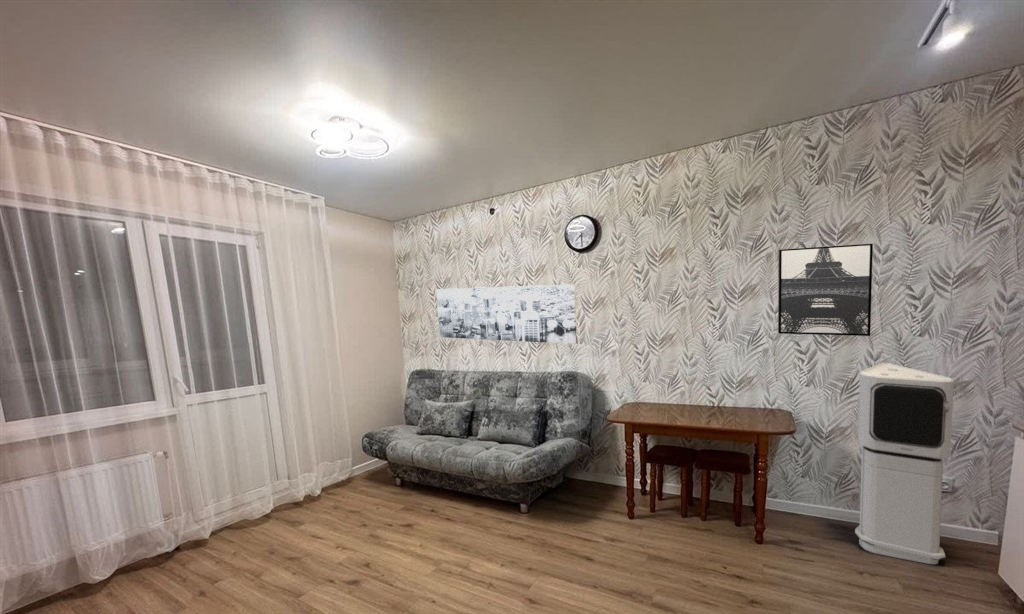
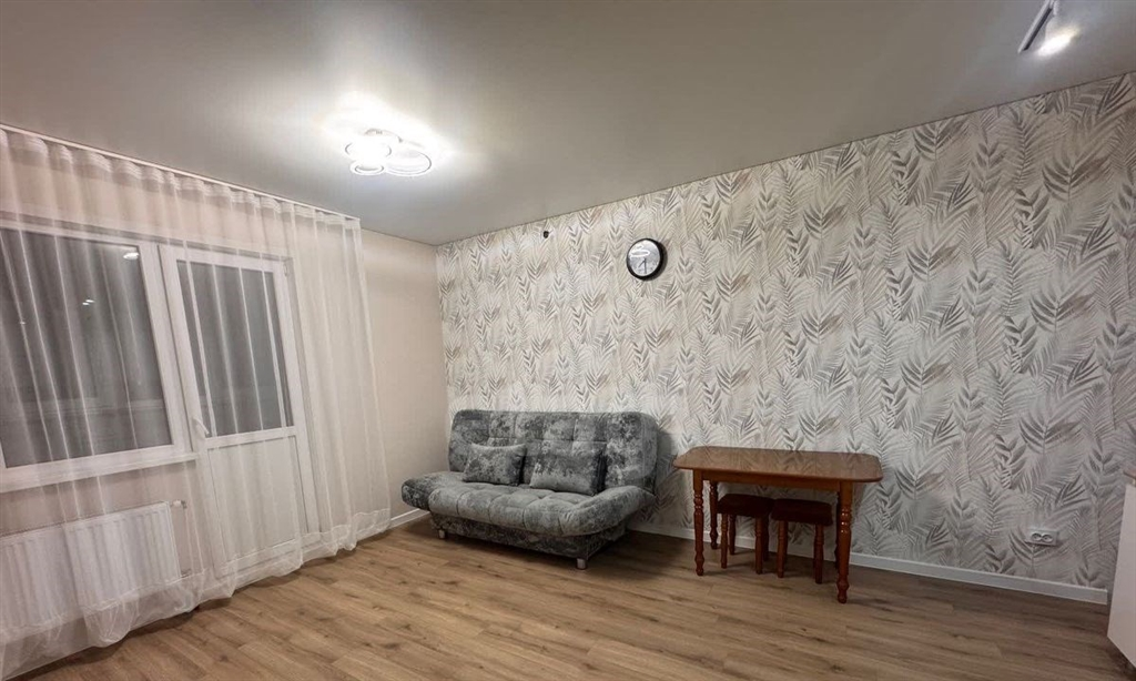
- air purifier (892, 457)
- wall art (822, 291)
- wall art (500, 313)
